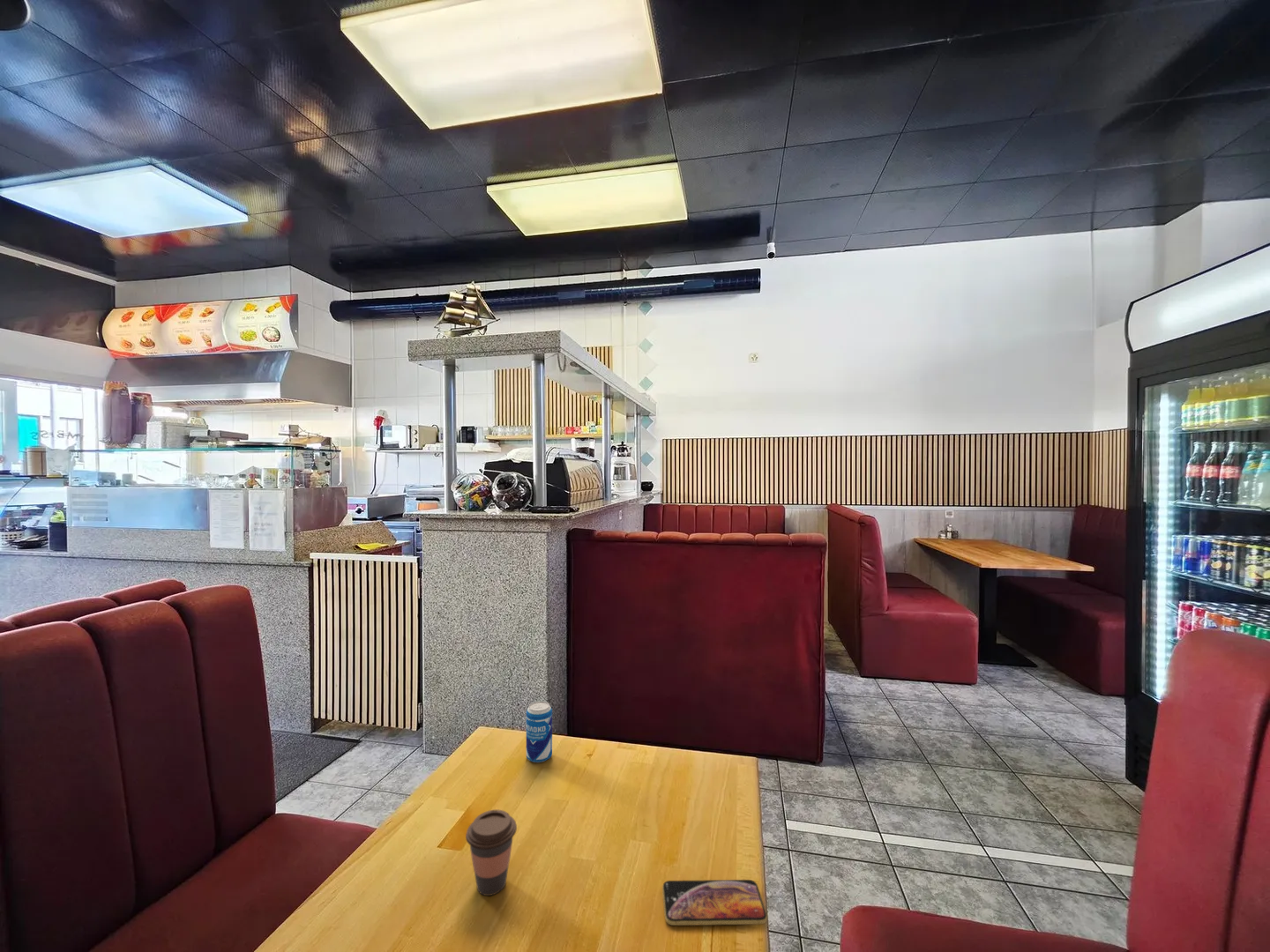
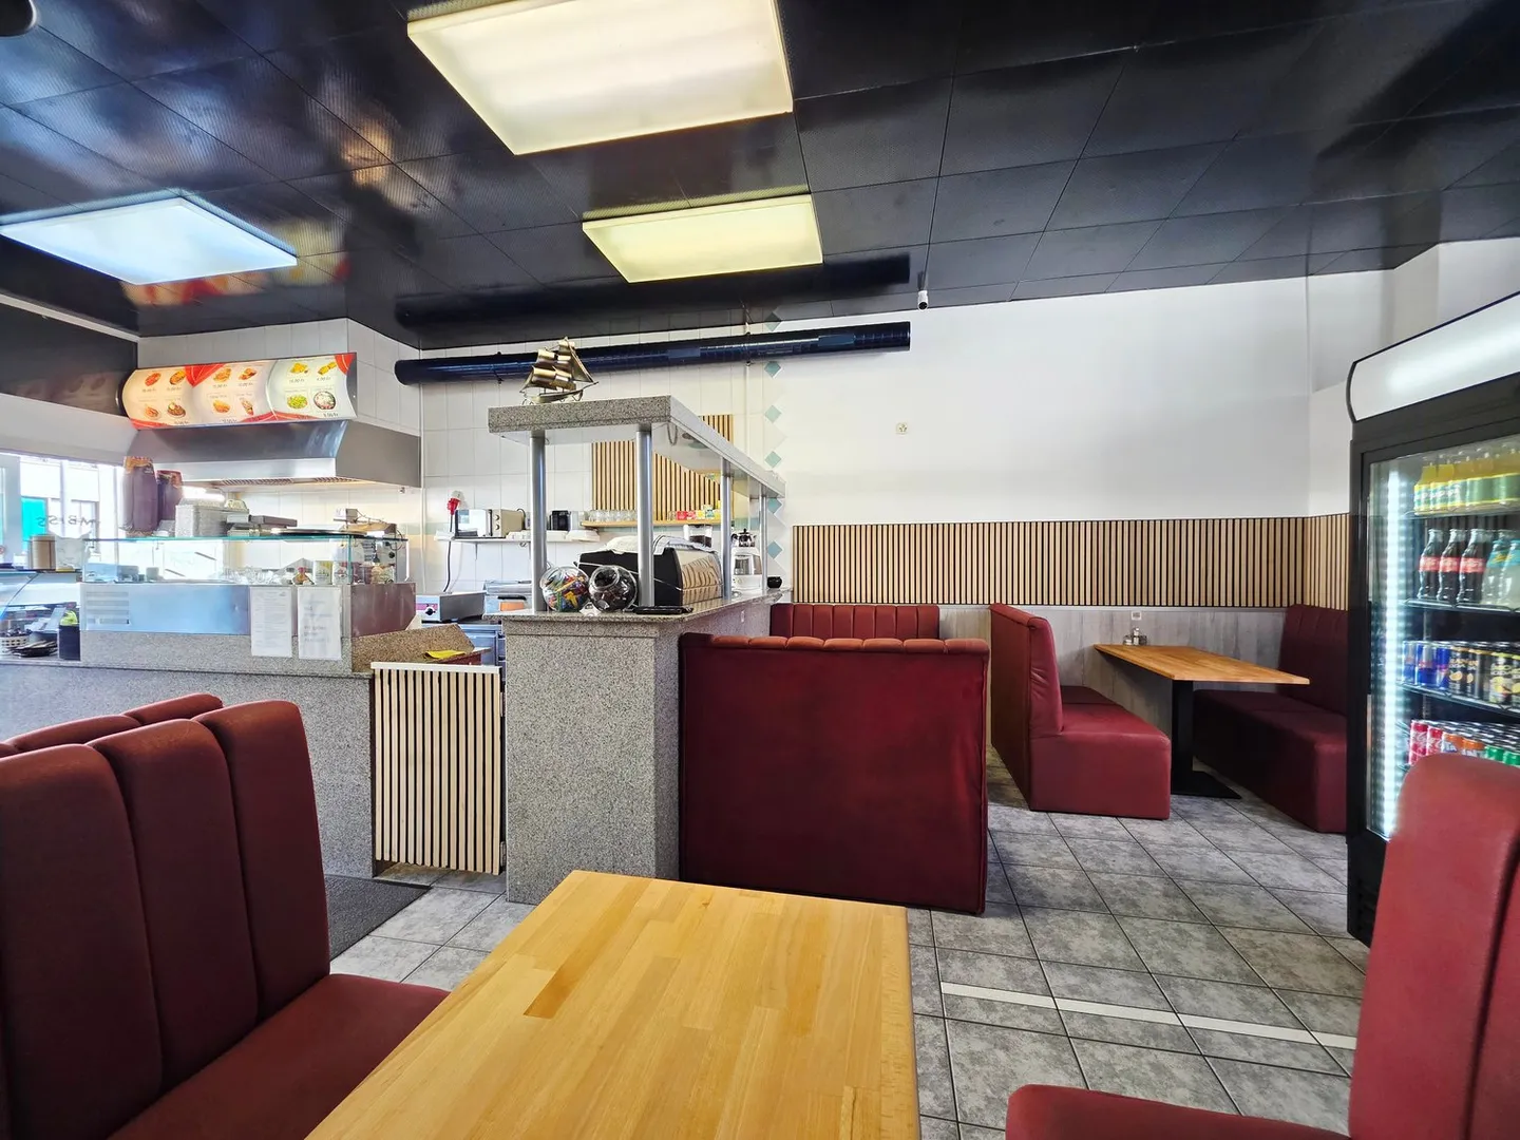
- coffee cup (491, 852)
- smartphone (713, 901)
- beverage can (539, 731)
